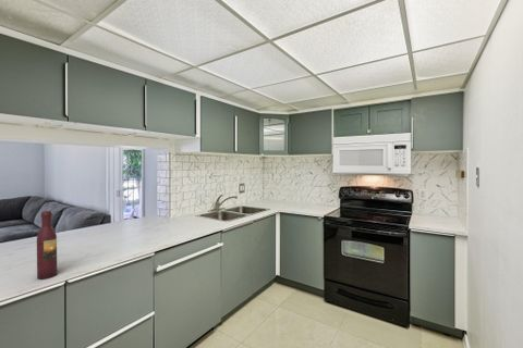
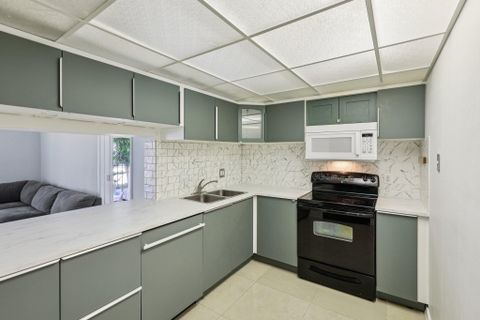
- wine bottle (47, 243)
